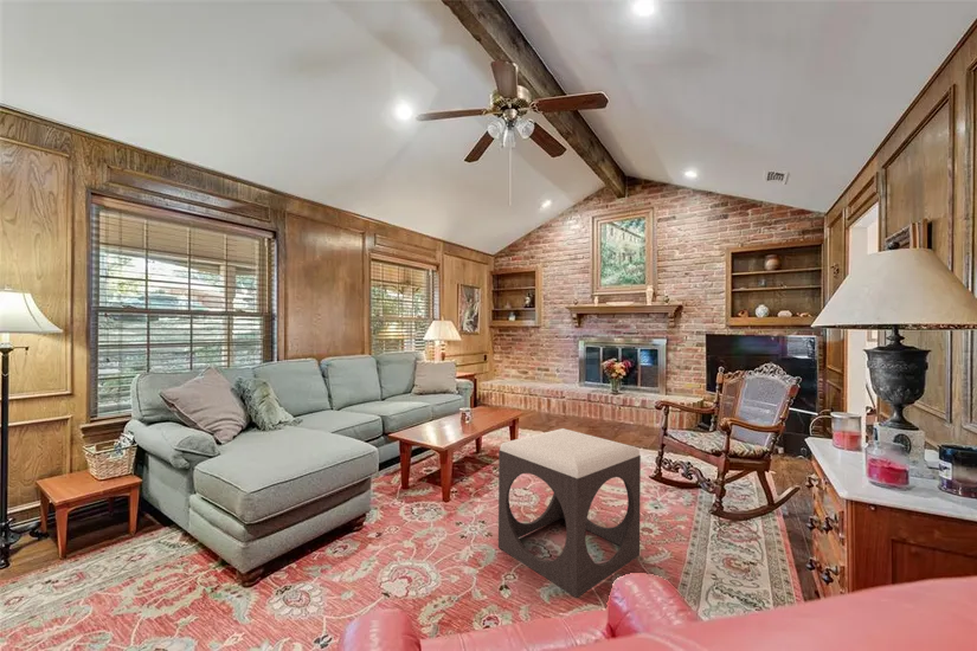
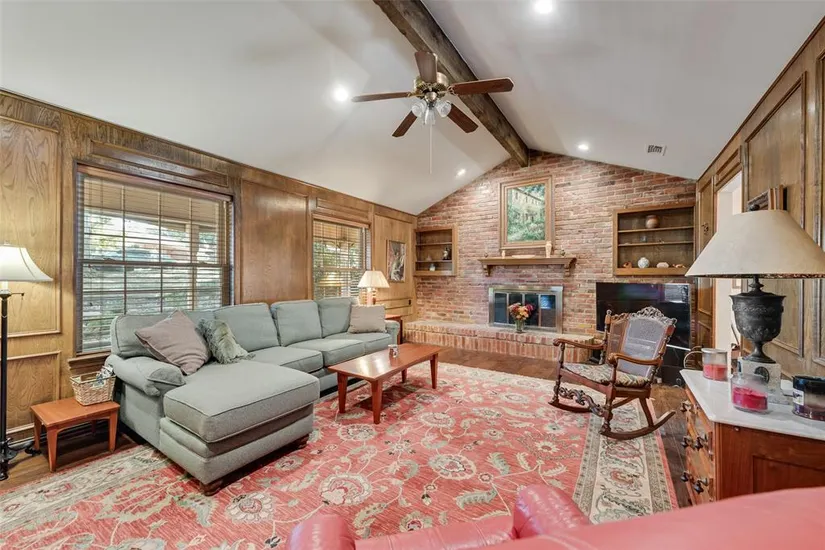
- footstool (567, 496)
